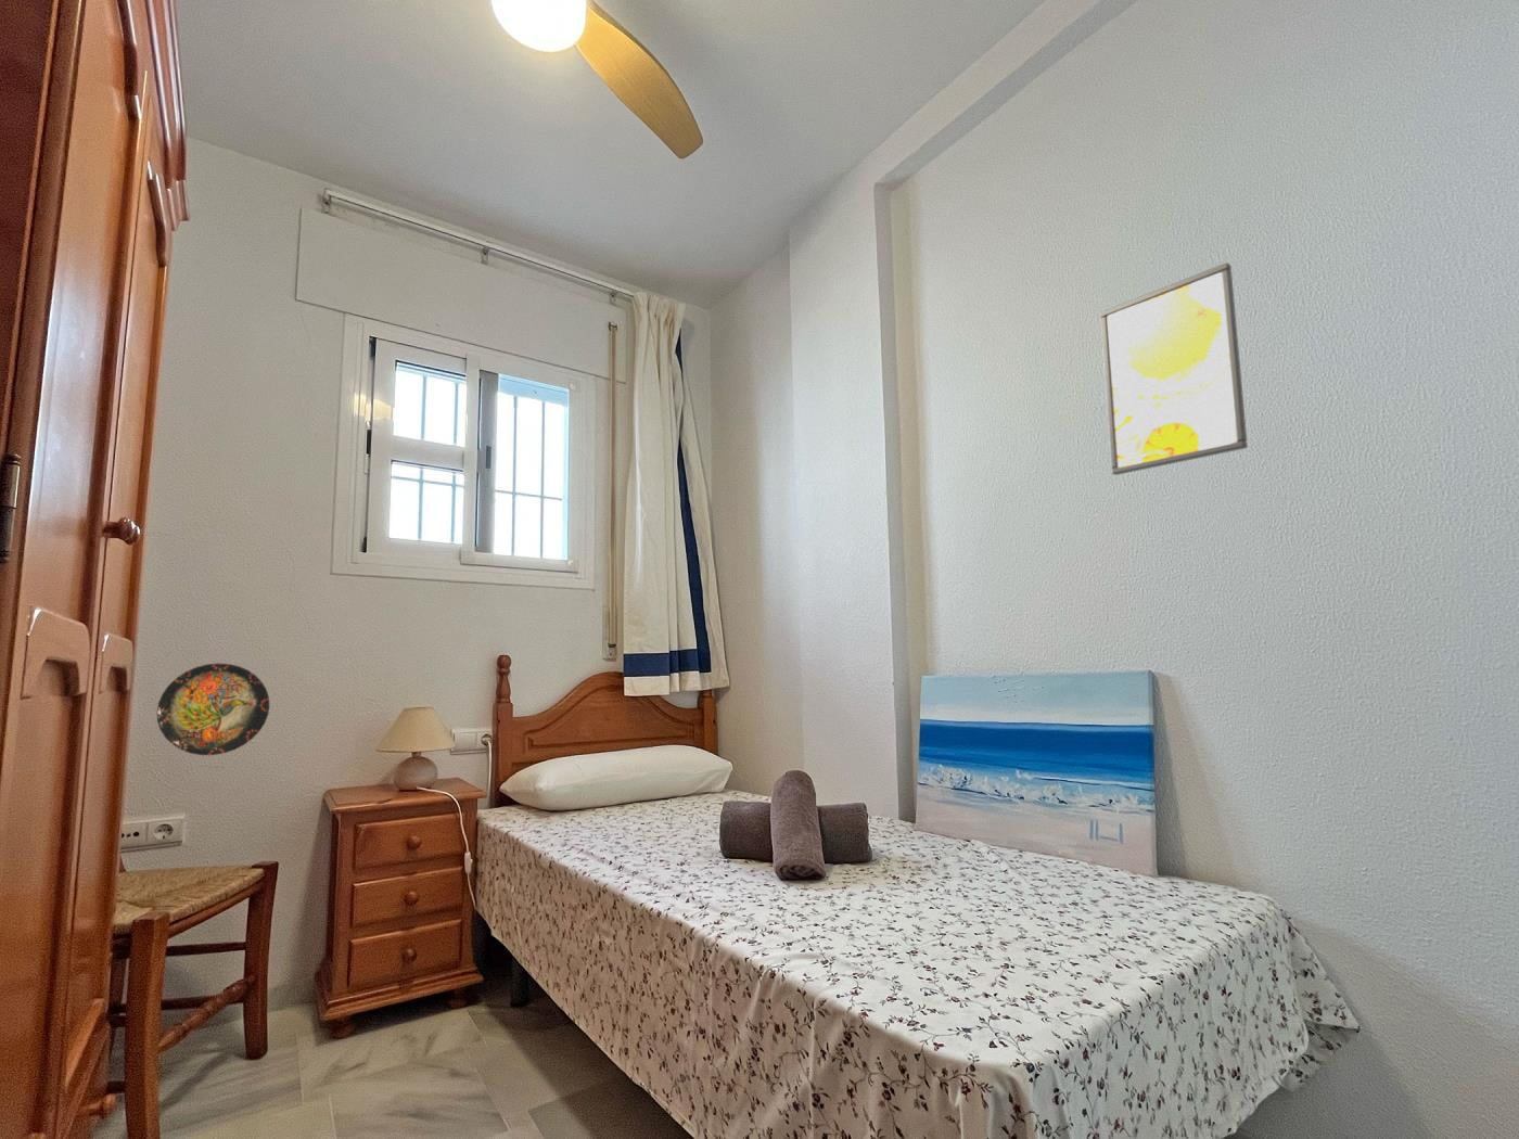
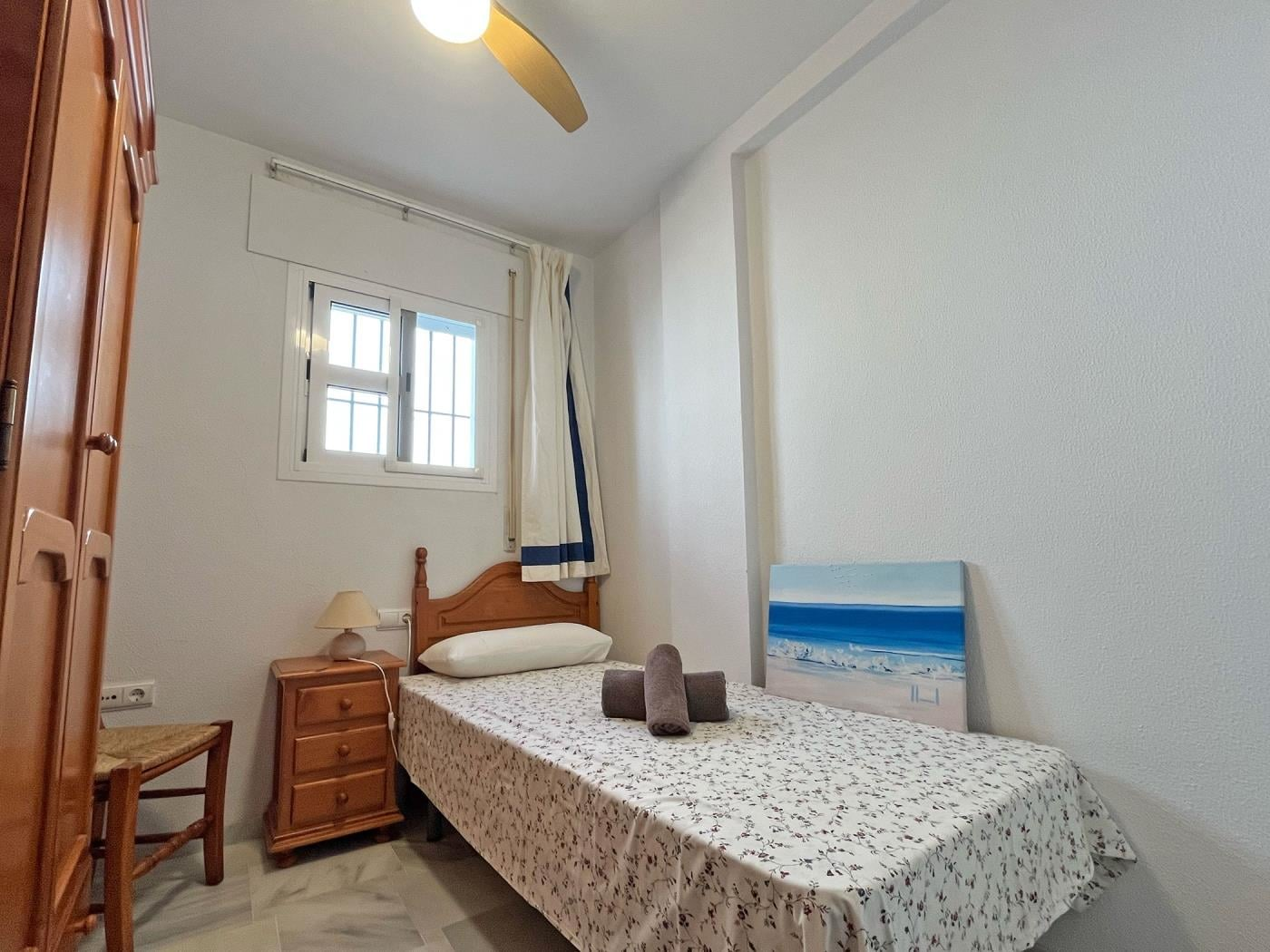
- decorative plate (215, 708)
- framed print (1167, 374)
